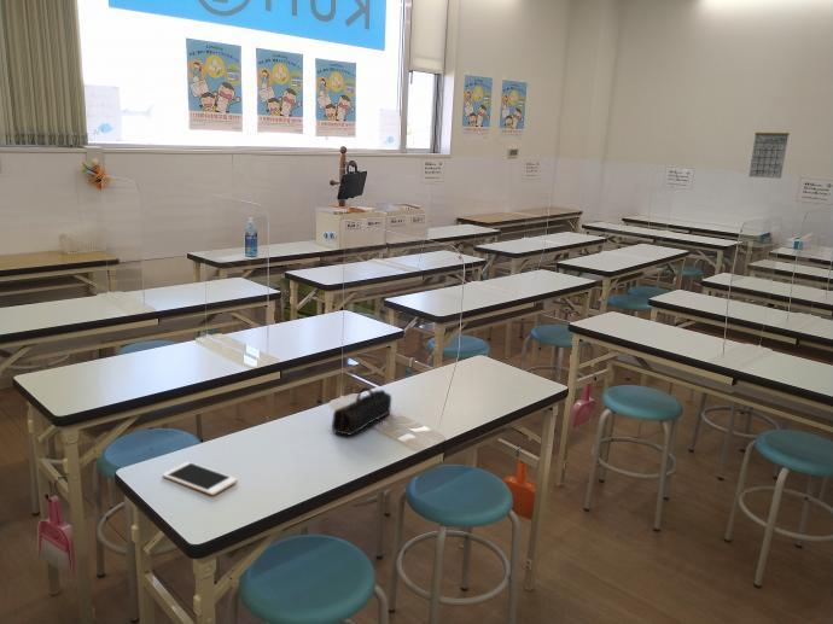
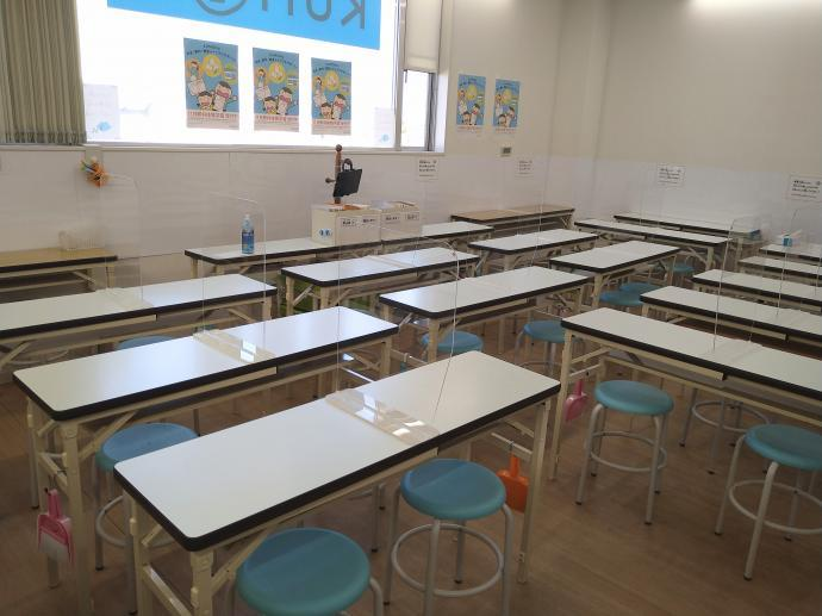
- cell phone (199, 477)
- calendar (769, 150)
- pencil case (362, 404)
